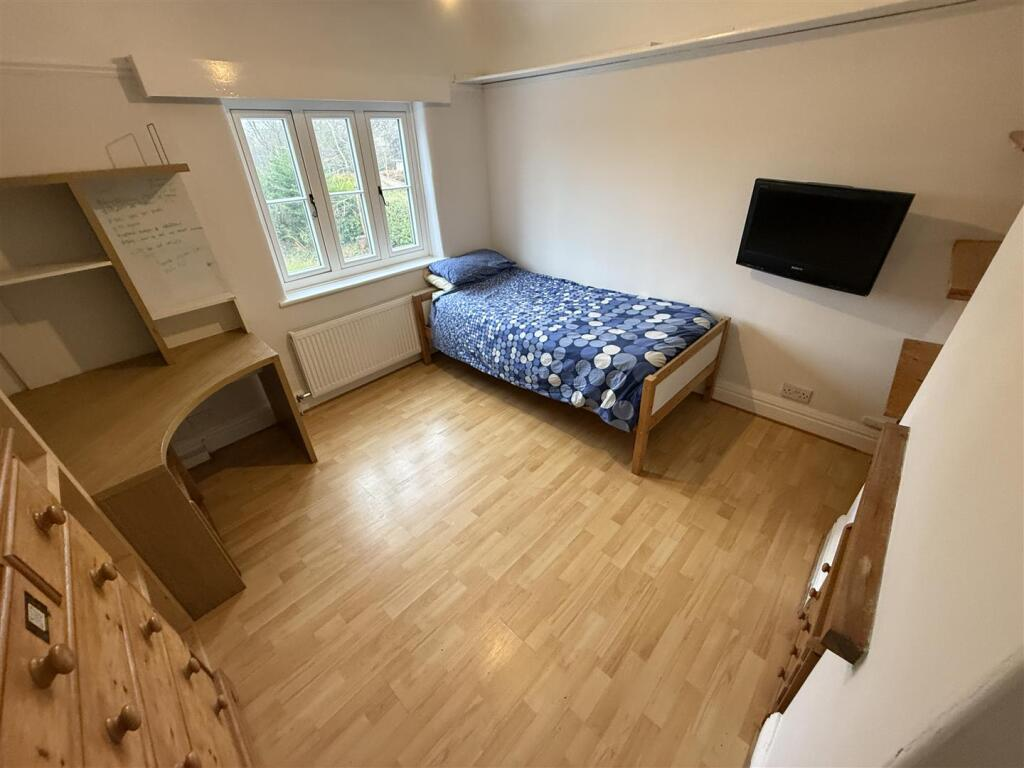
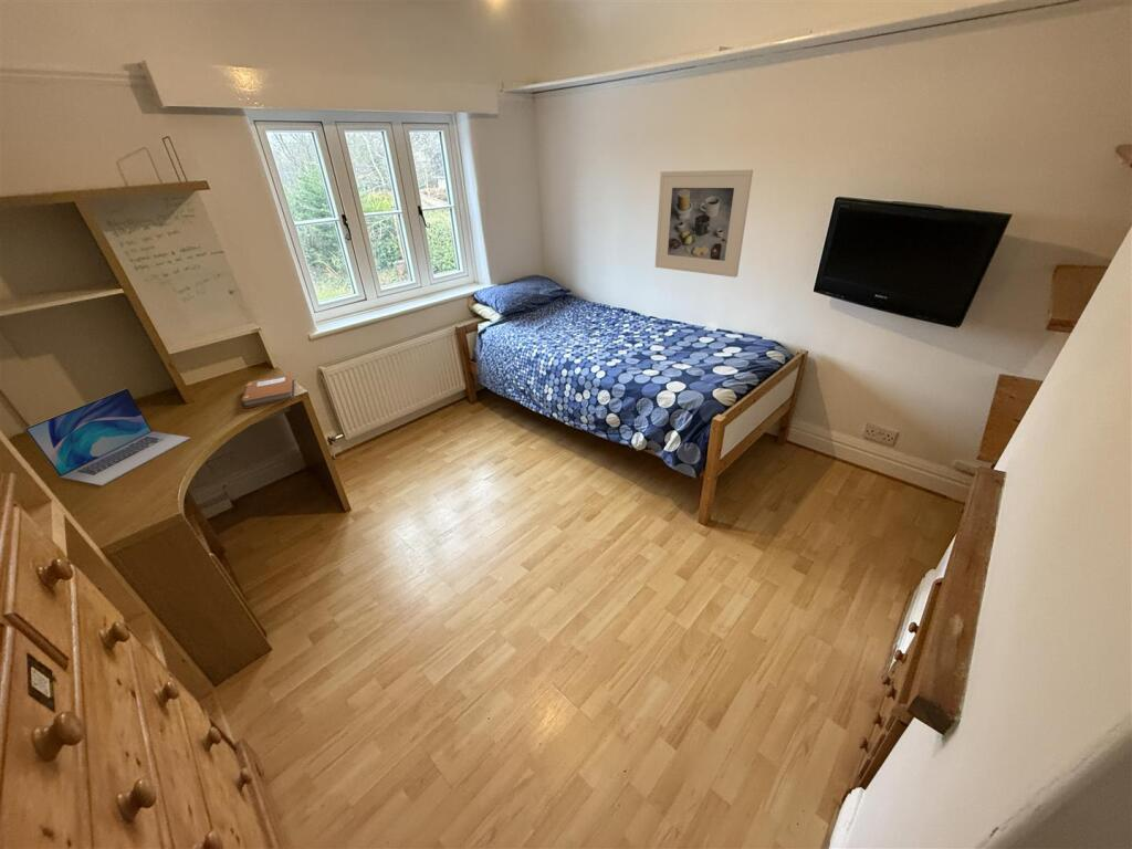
+ laptop (115, 433)
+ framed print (699, 223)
+ notebook (269, 389)
